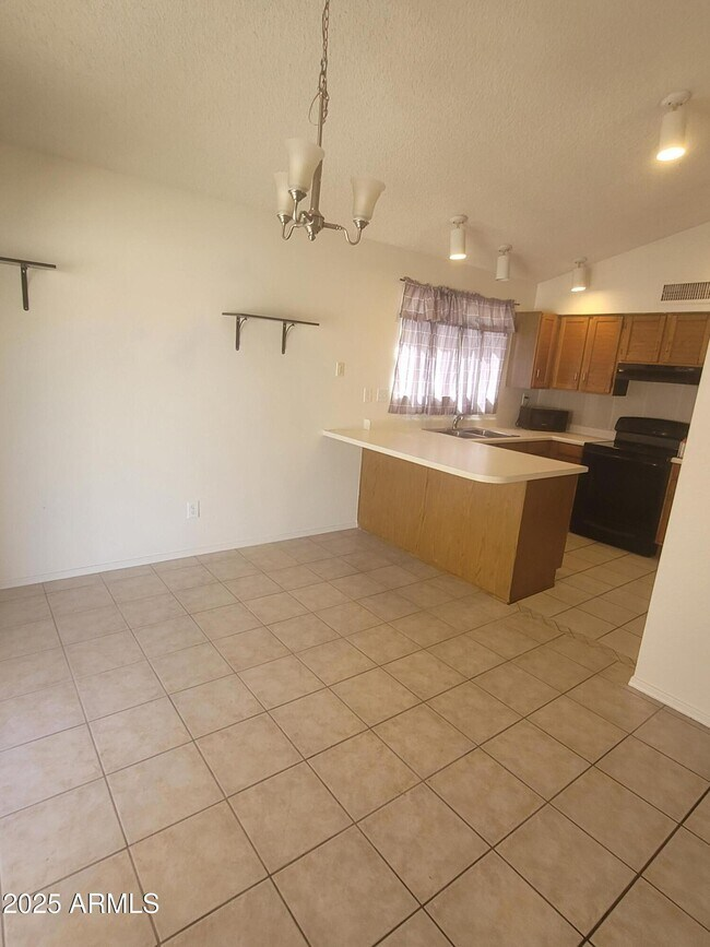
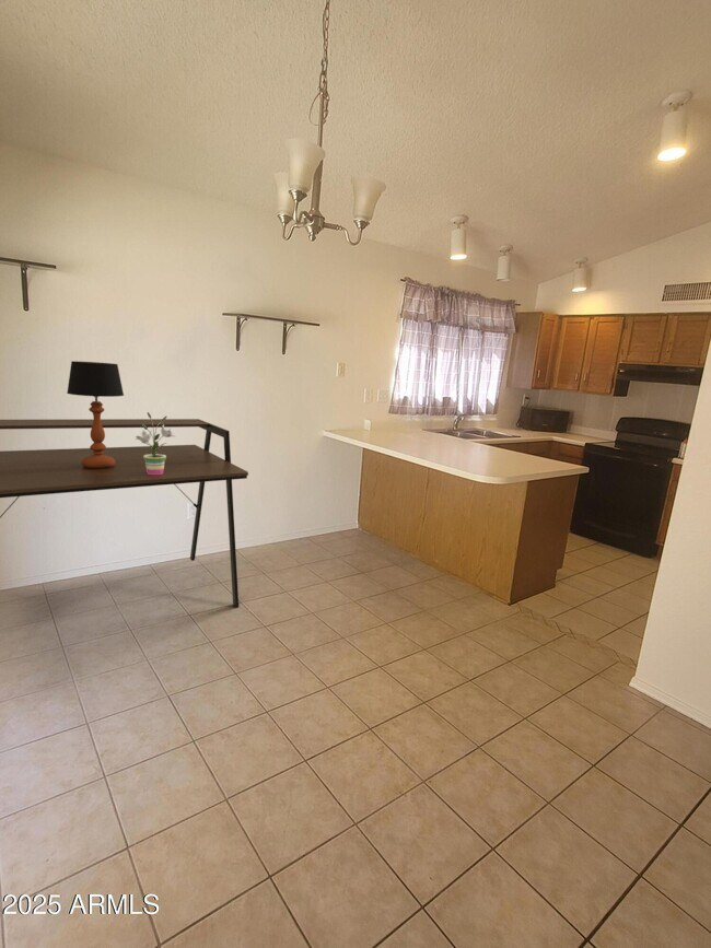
+ potted plant (154, 441)
+ desk (108, 489)
+ table lamp (96, 414)
